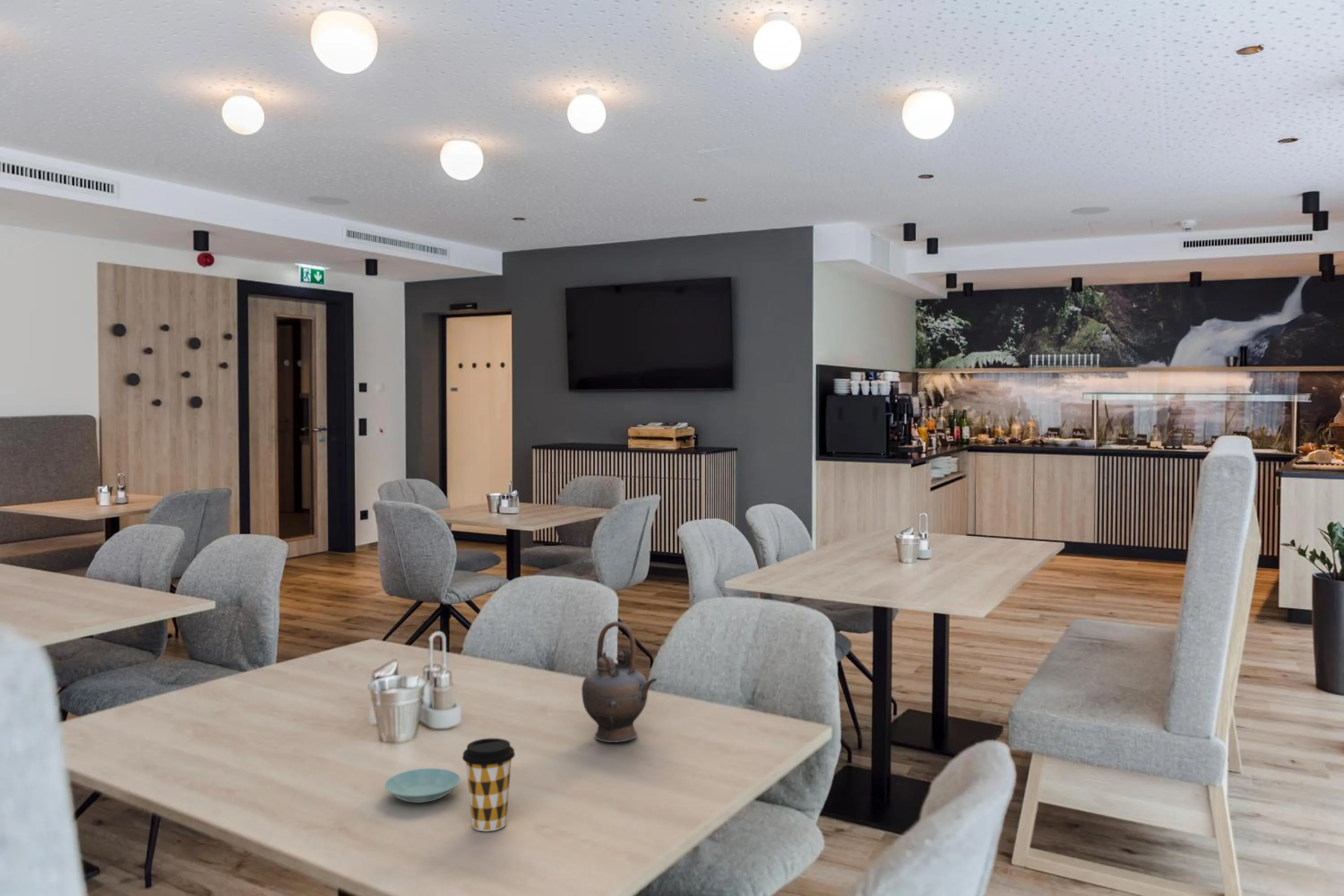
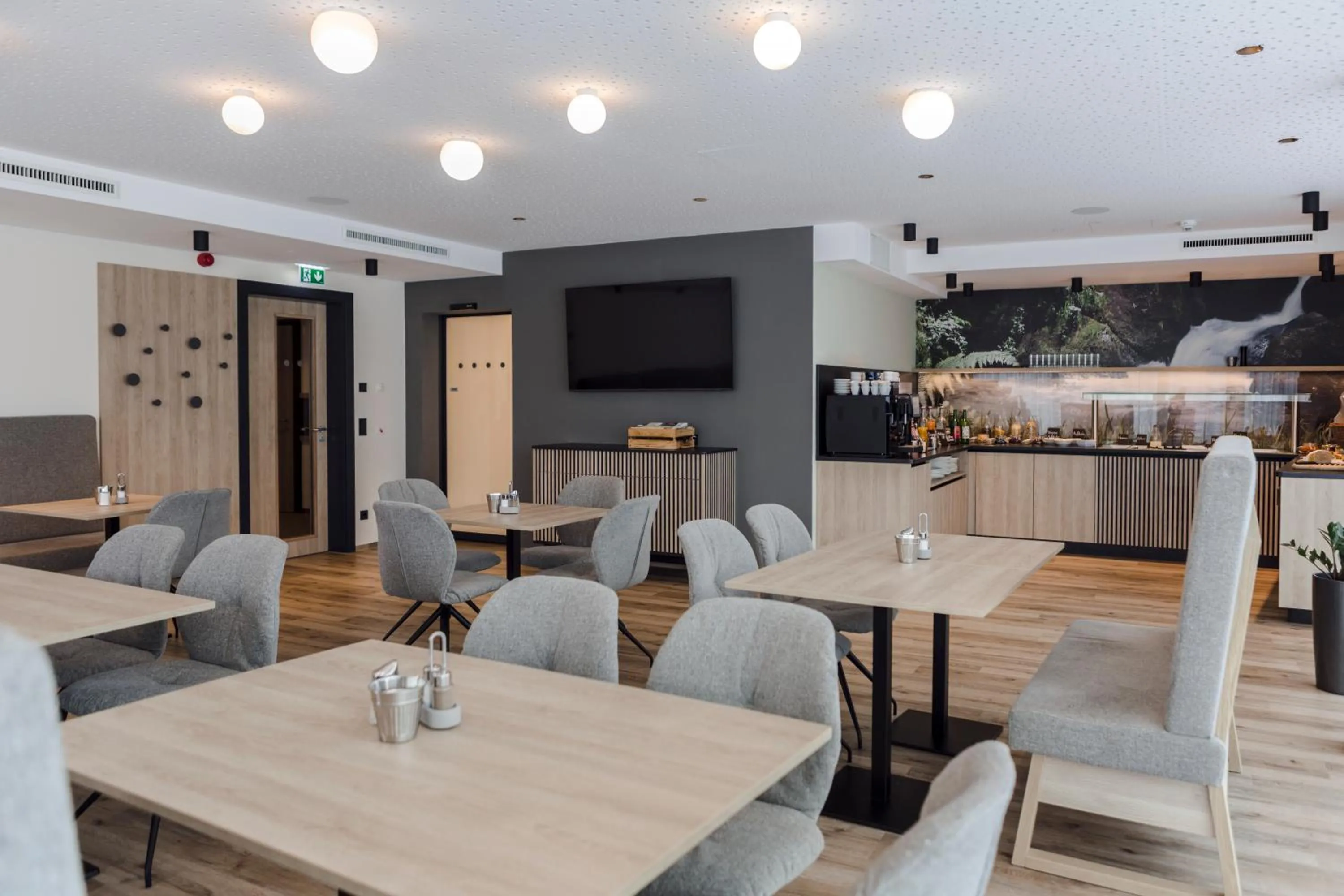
- coffee cup (489, 784)
- teapot (621, 681)
- saucer (423, 788)
